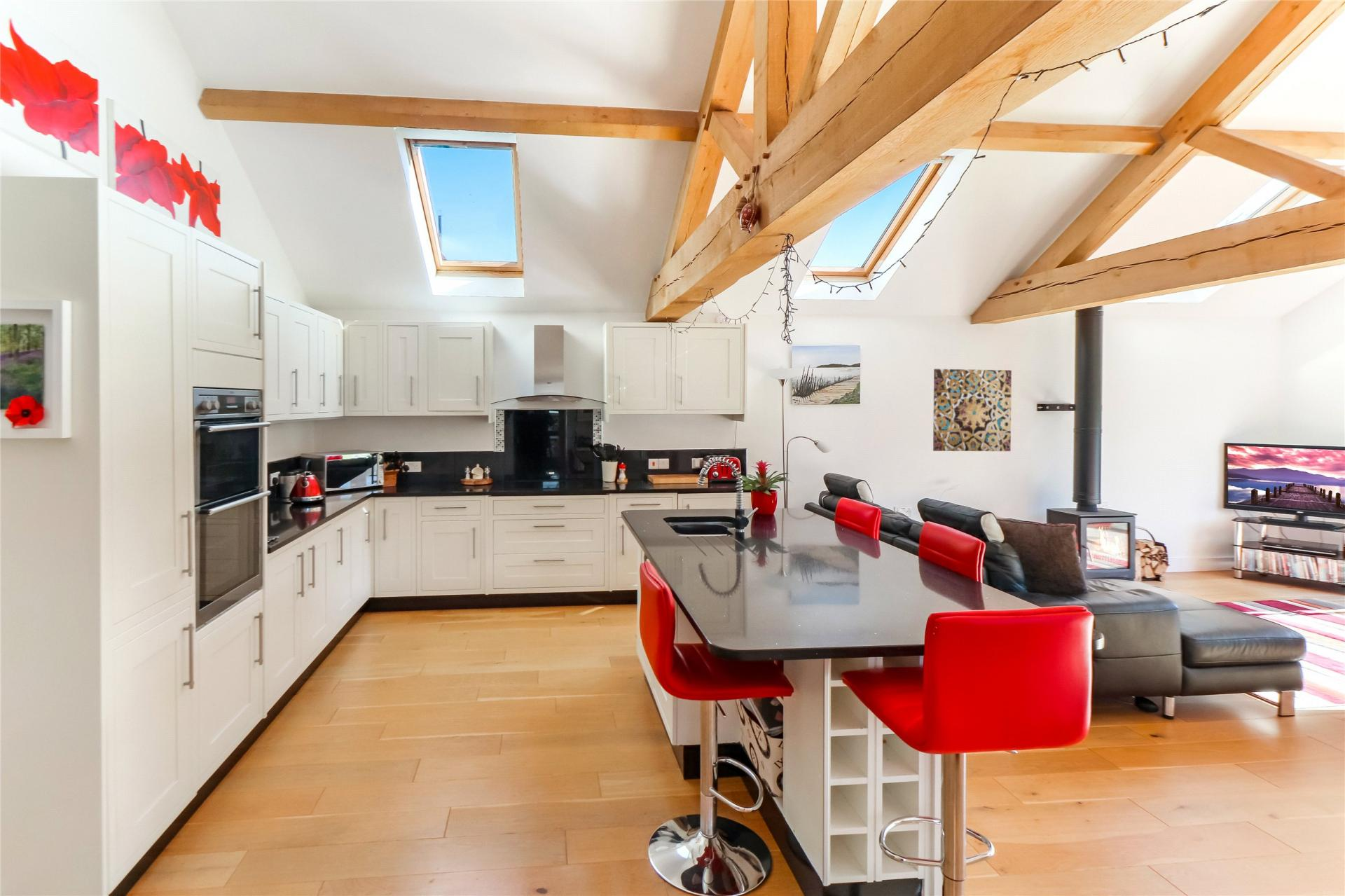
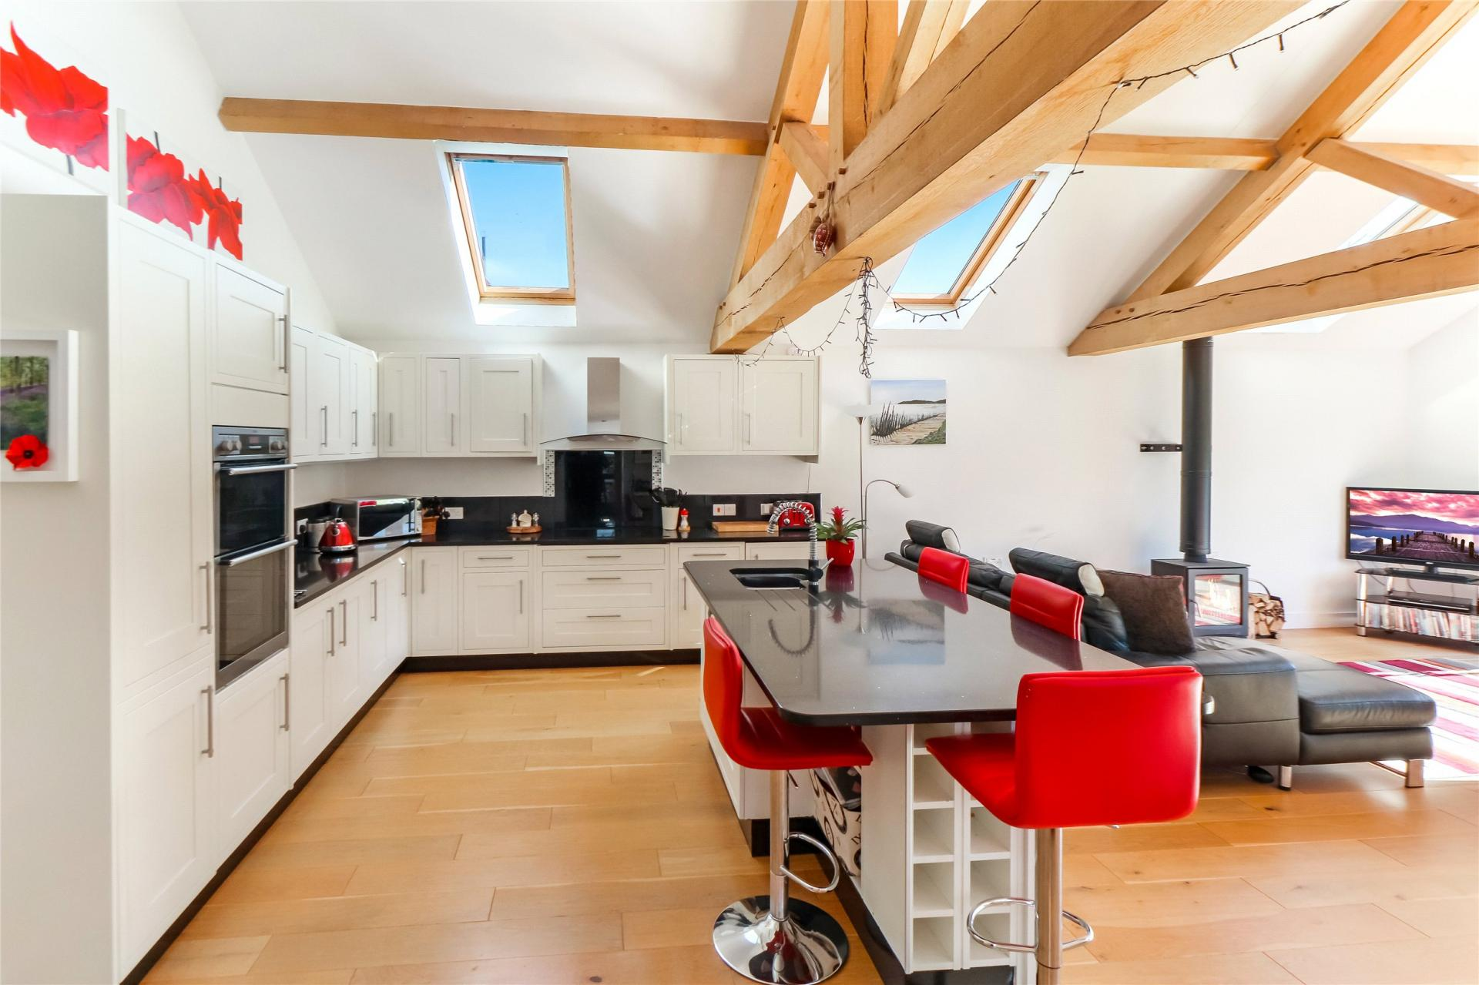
- wall art (972, 410)
